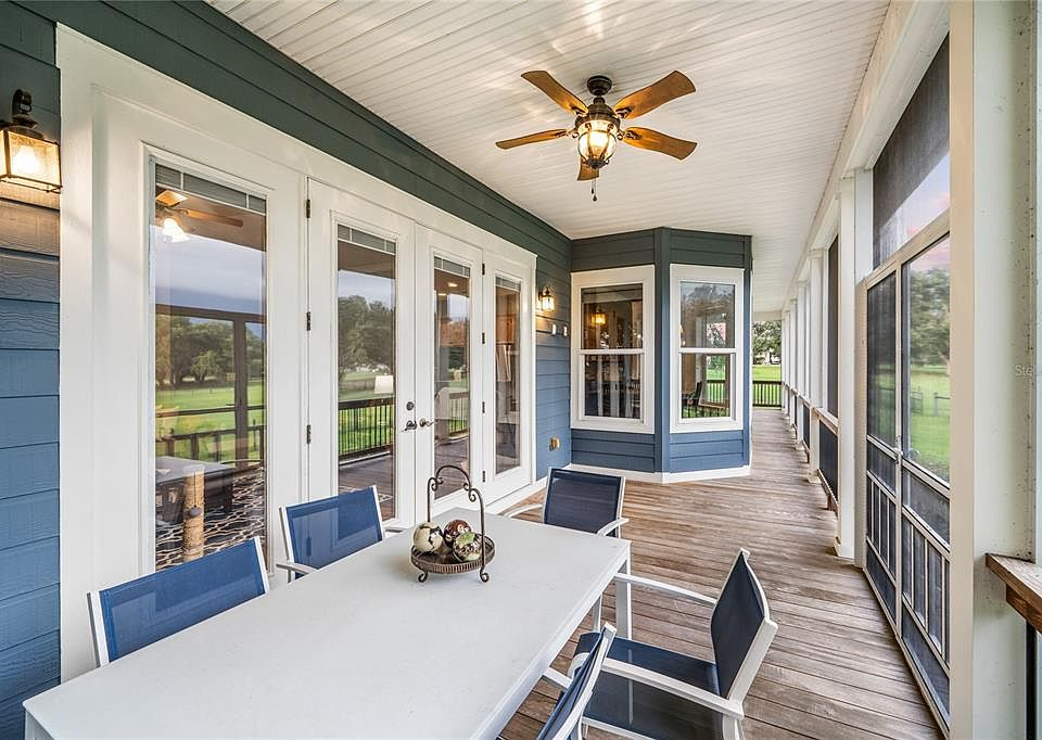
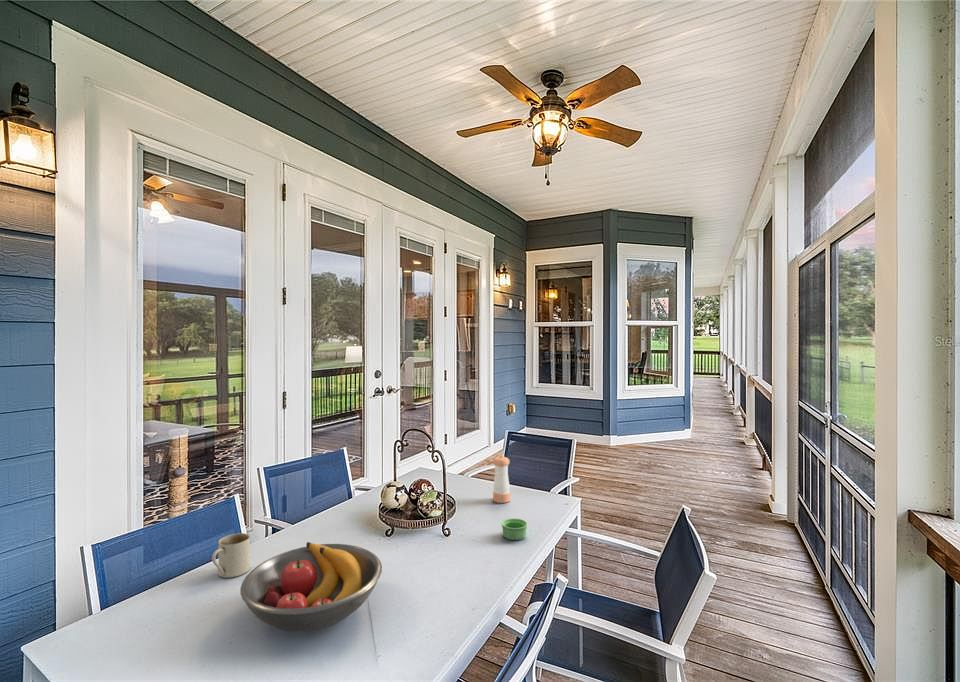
+ pepper shaker (501, 477)
+ mug (229, 557)
+ fruit bowl (314, 586)
+ ramekin (514, 529)
